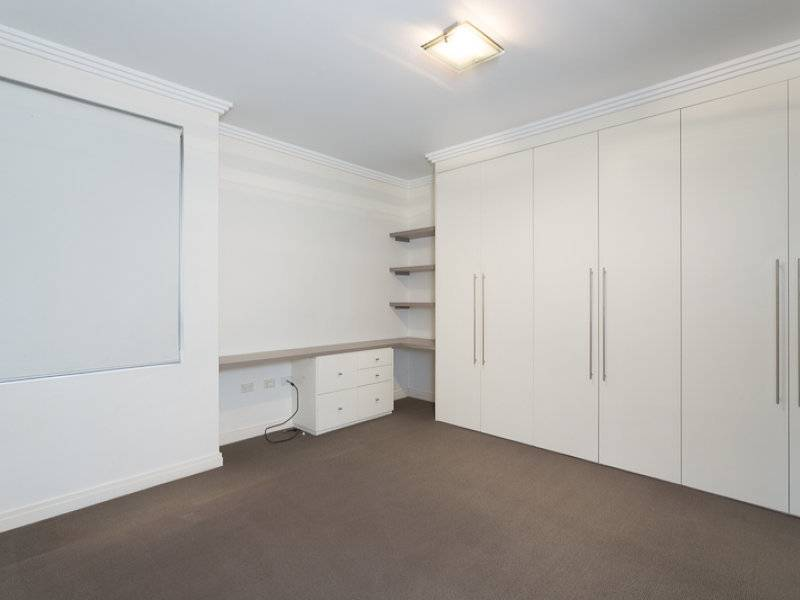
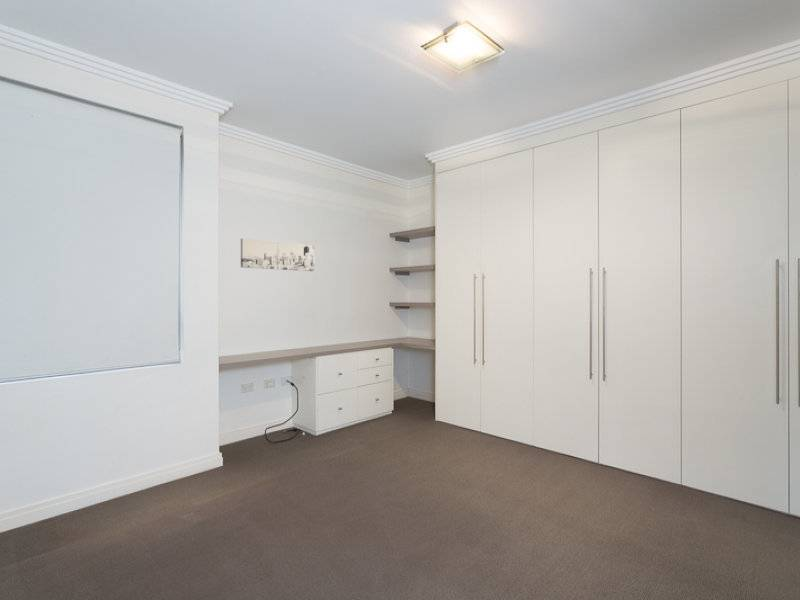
+ wall art (279, 256)
